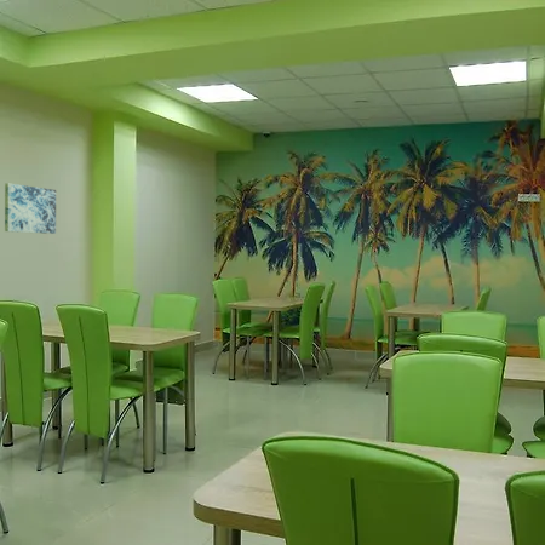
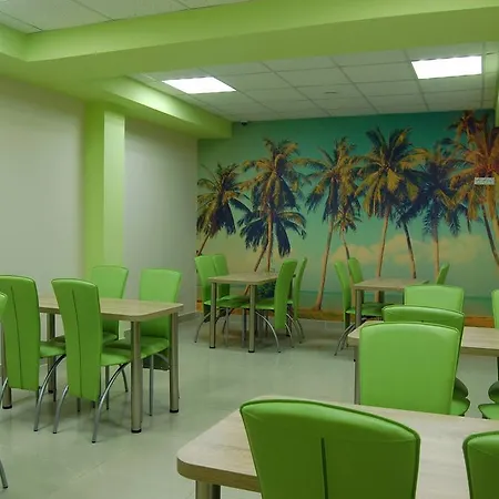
- wall art (30, 210)
